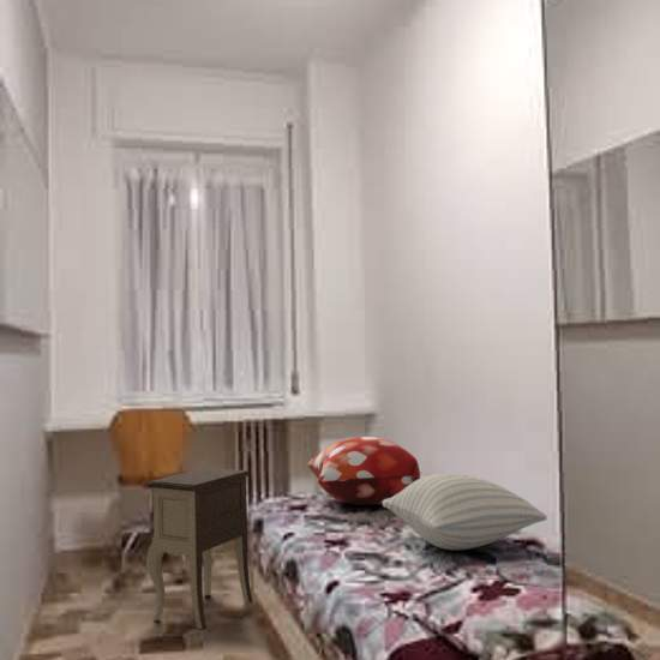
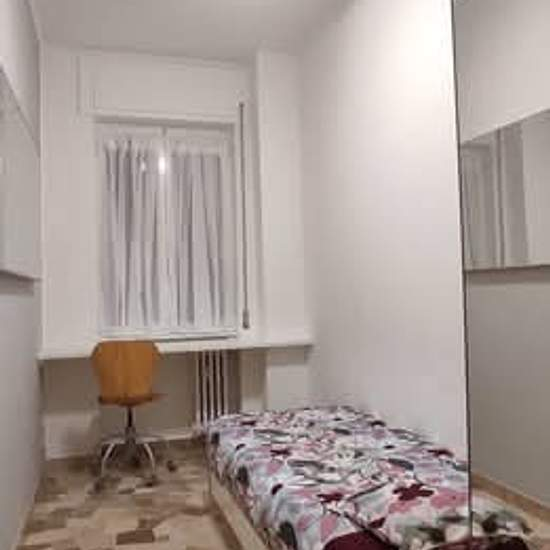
- decorative pillow (360, 470)
- pillow (460, 510)
- nightstand (200, 542)
